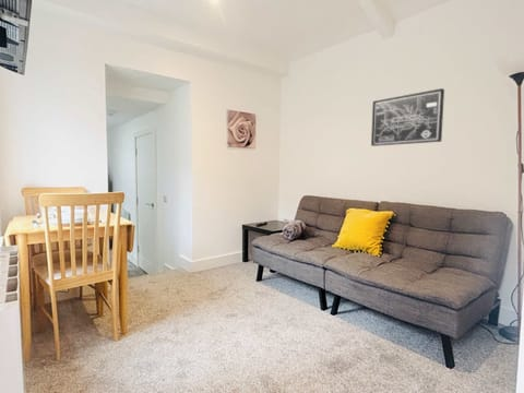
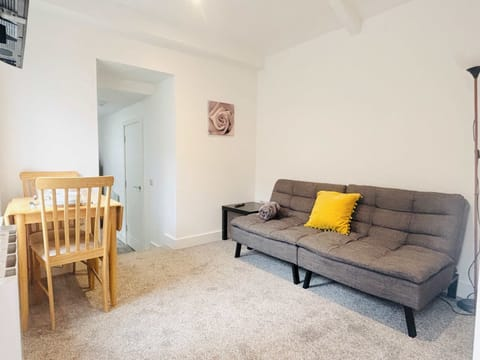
- wall art (404, 119)
